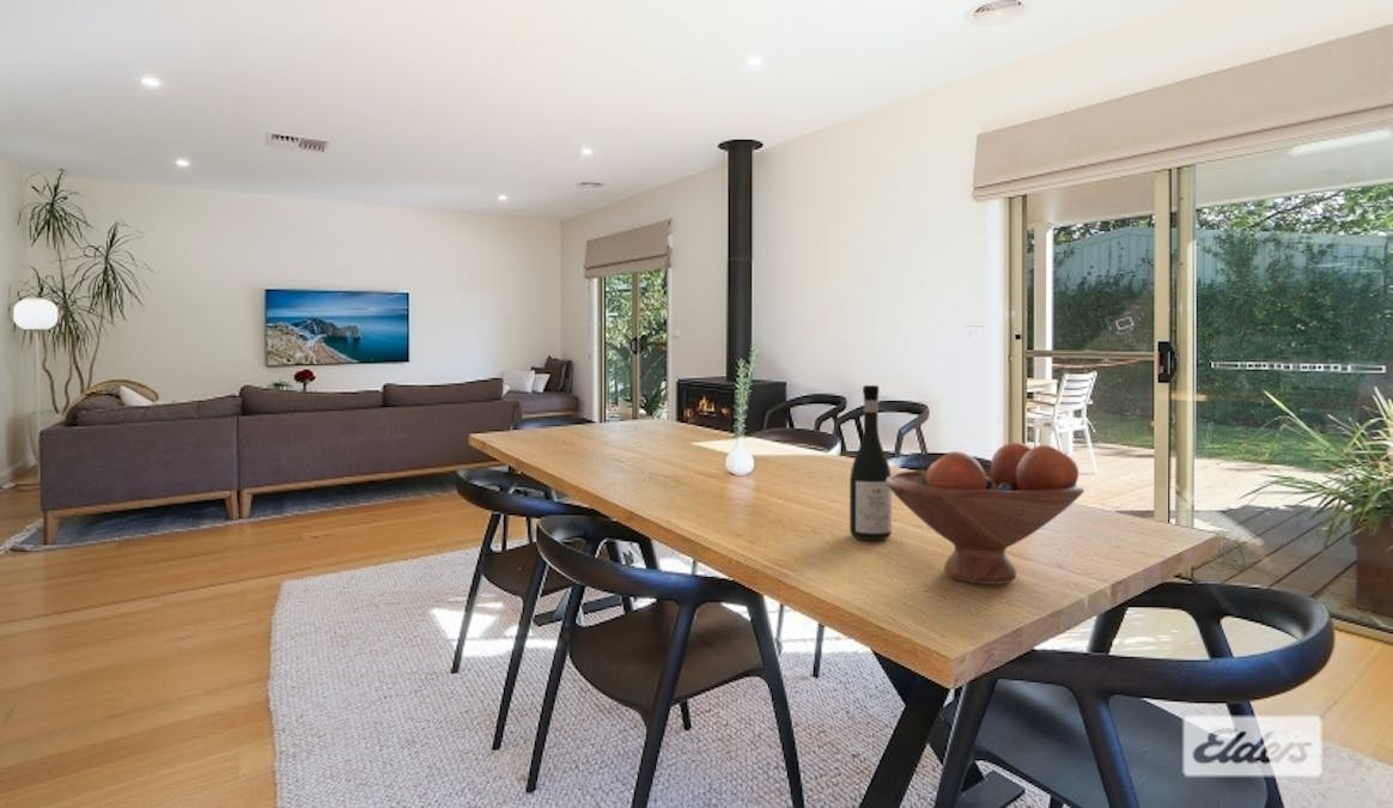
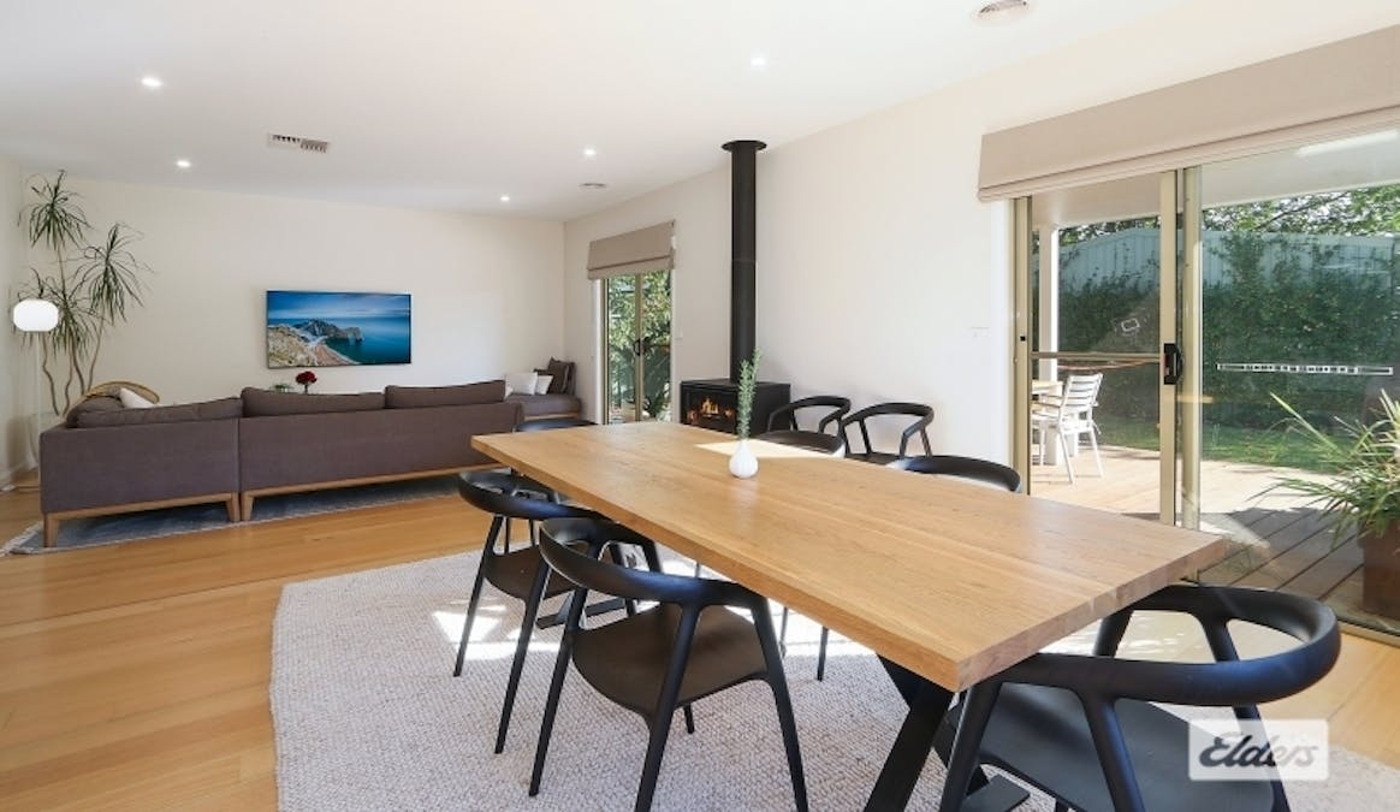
- wine bottle (870, 461)
- fruit bowl (979, 509)
